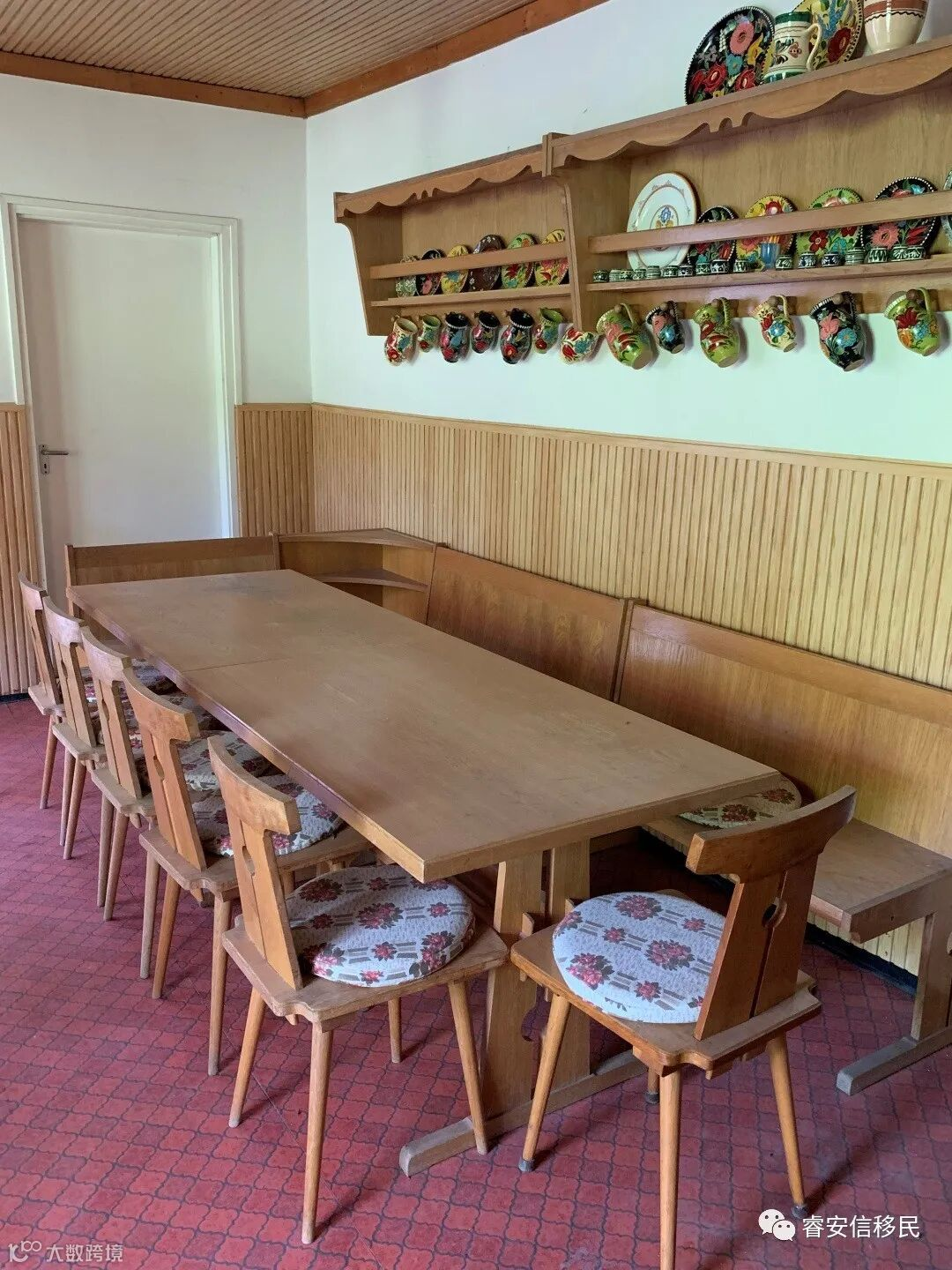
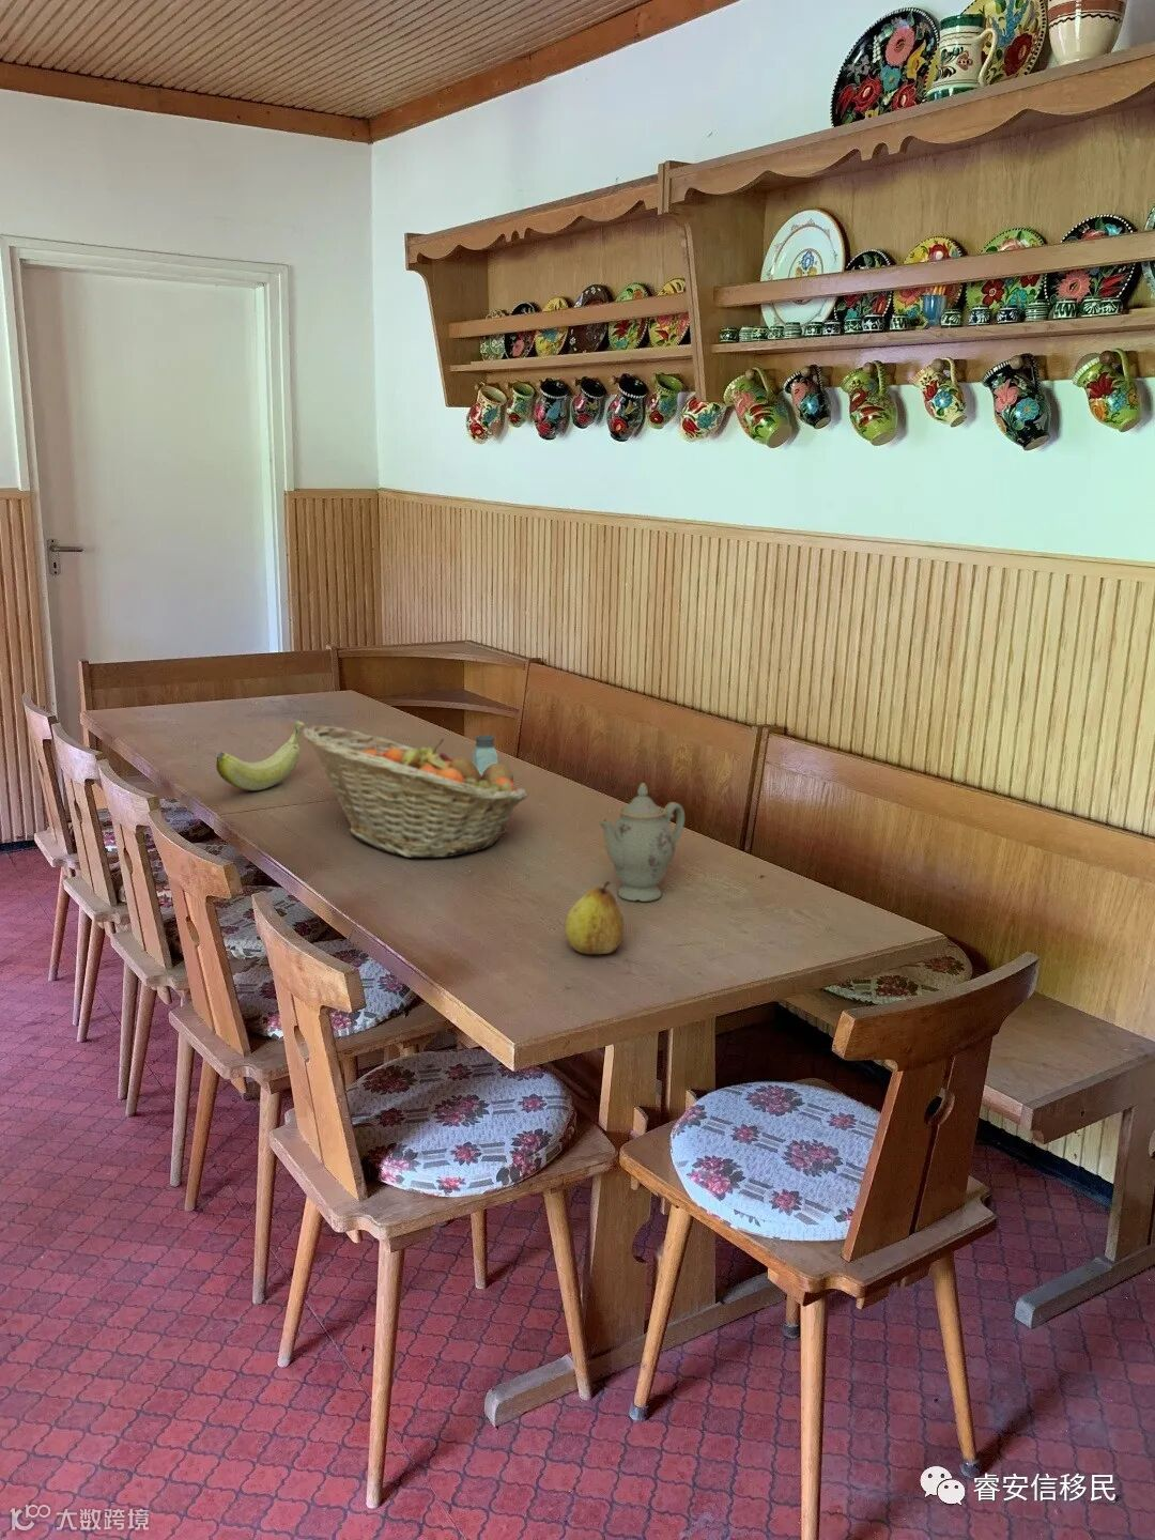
+ fruit (594, 913)
+ banana (262, 760)
+ chinaware (641, 838)
+ saltshaker (484, 757)
+ fruit basket (412, 782)
